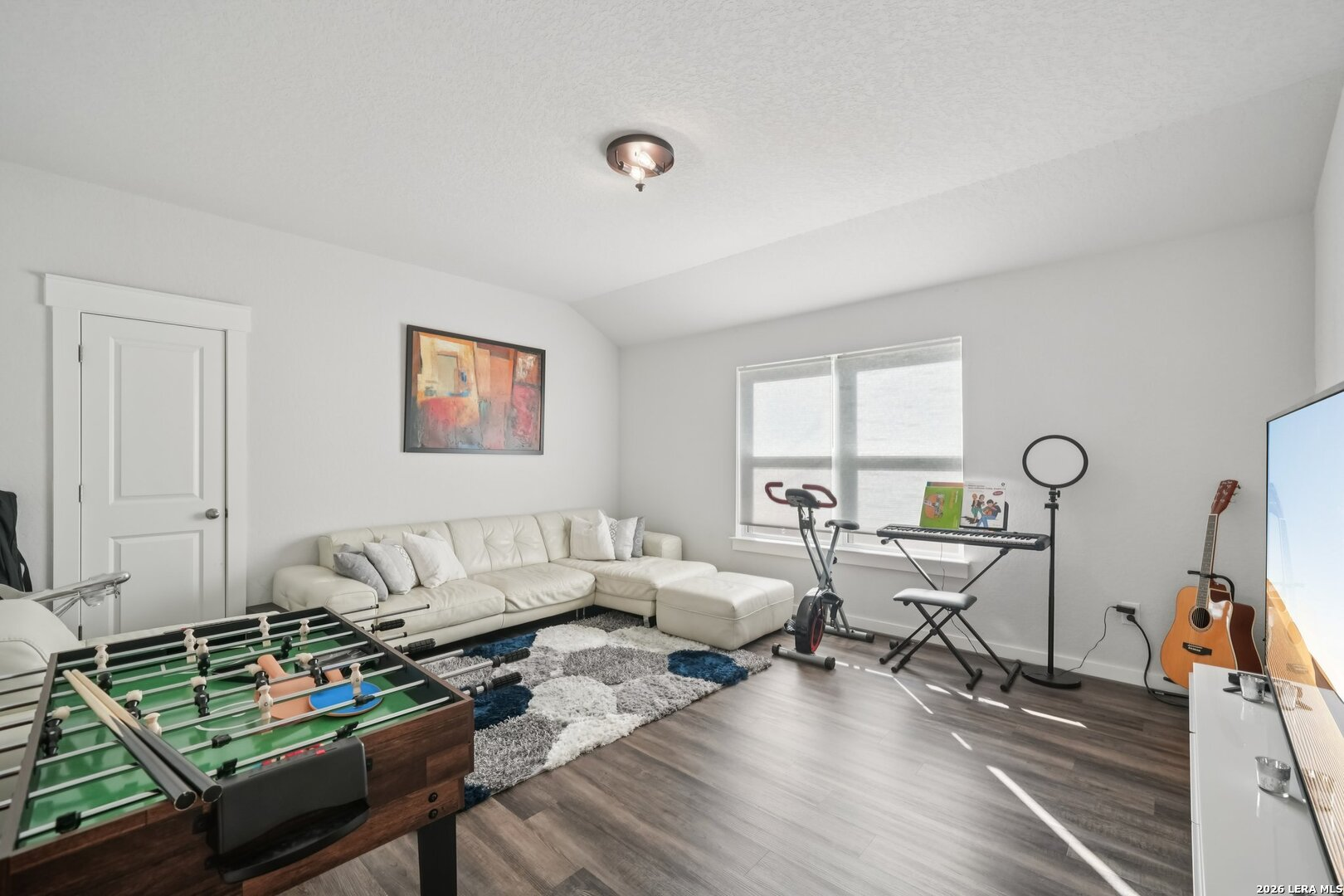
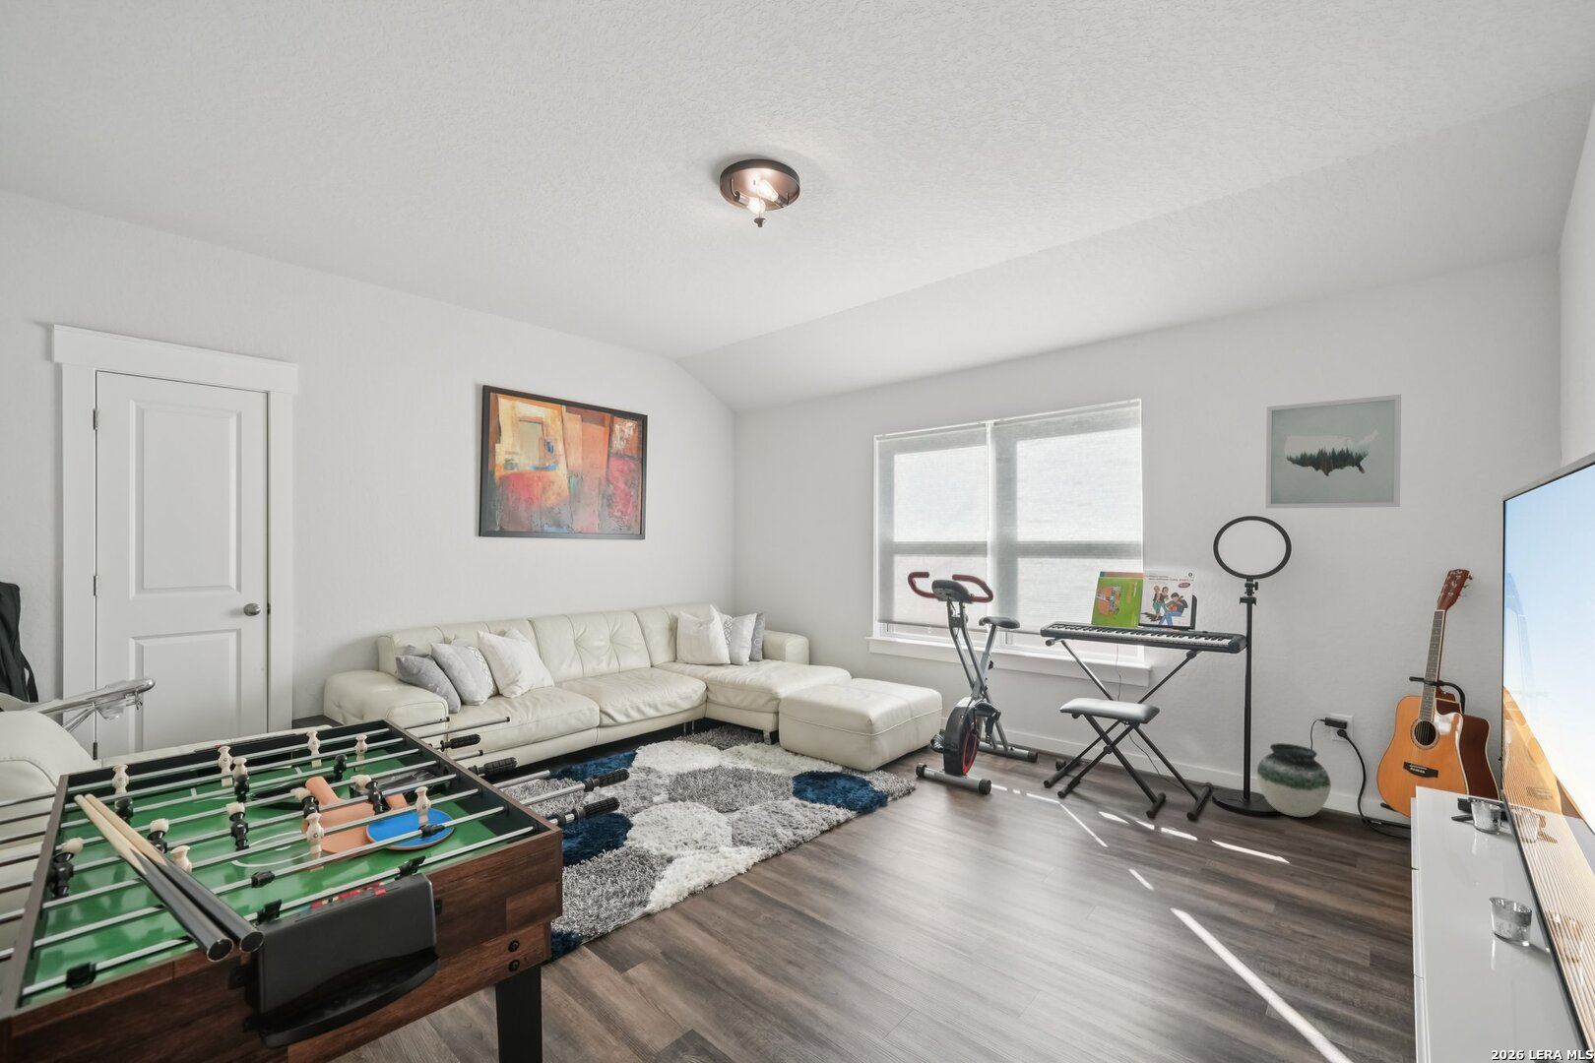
+ wall art (1330, 453)
+ vase (1292, 781)
